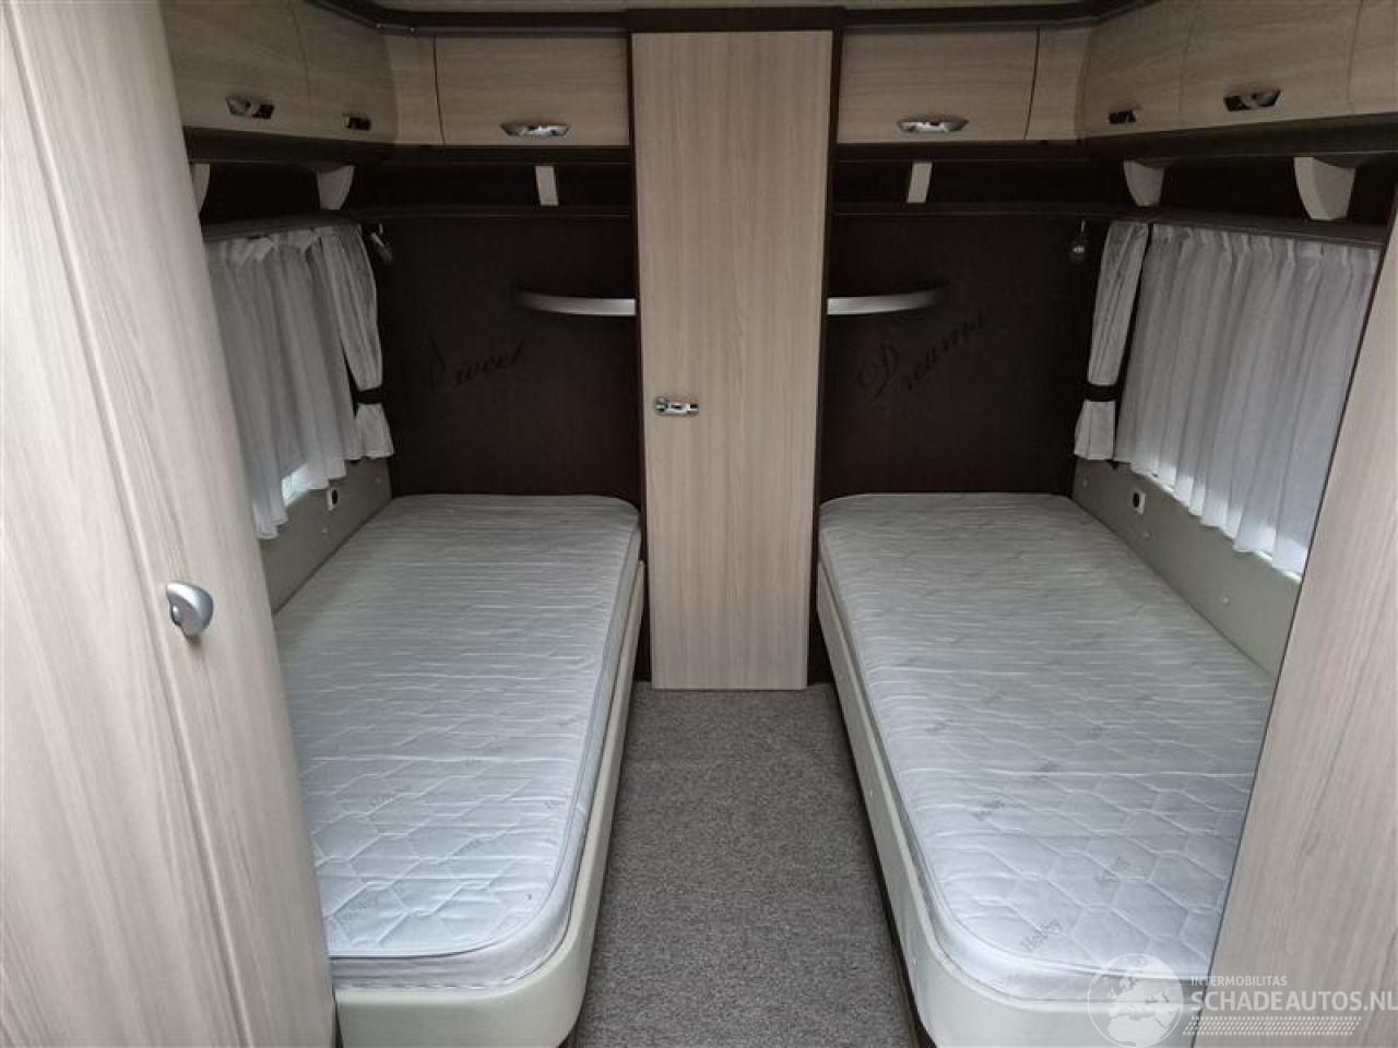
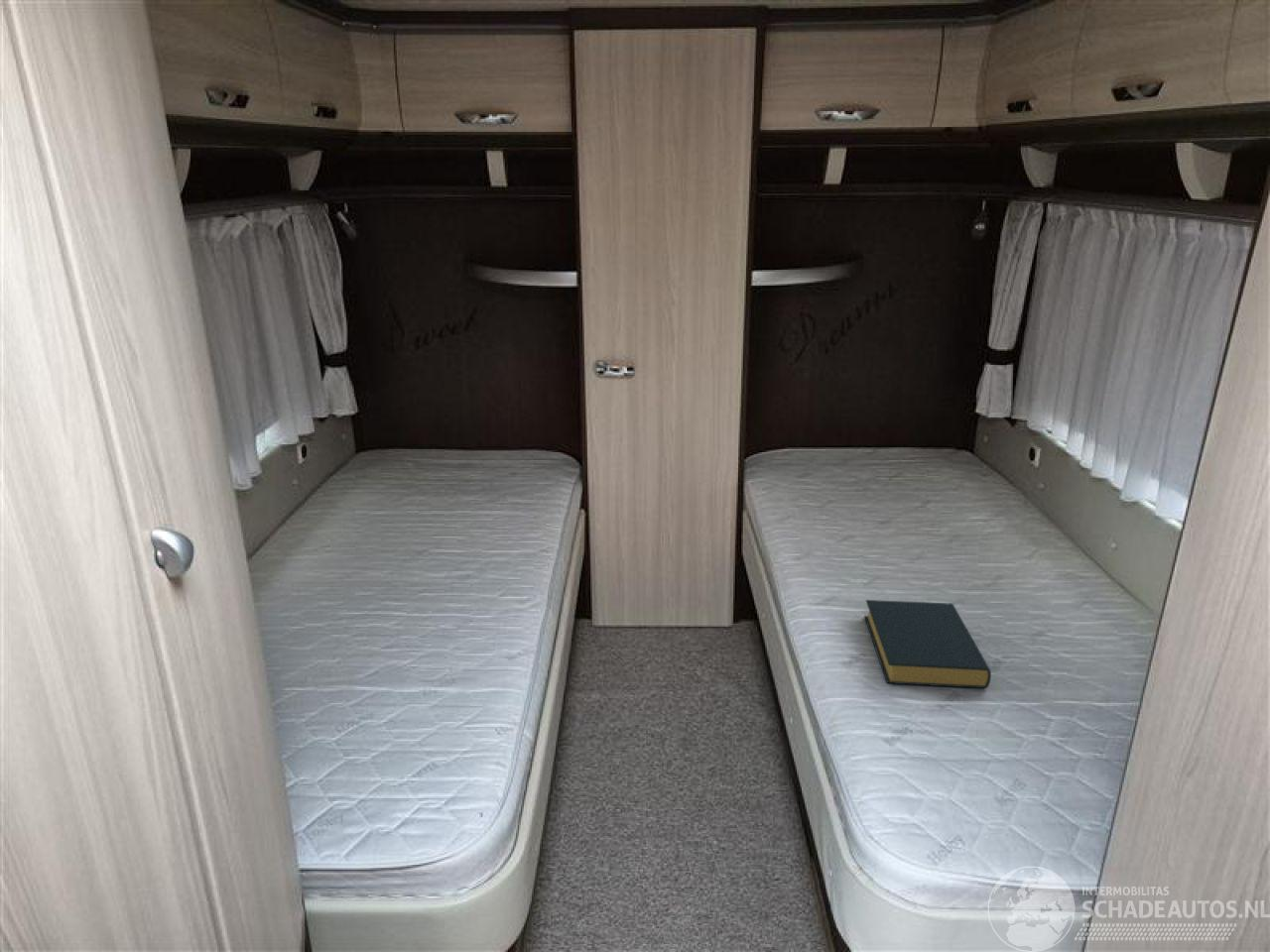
+ hardback book (923, 641)
